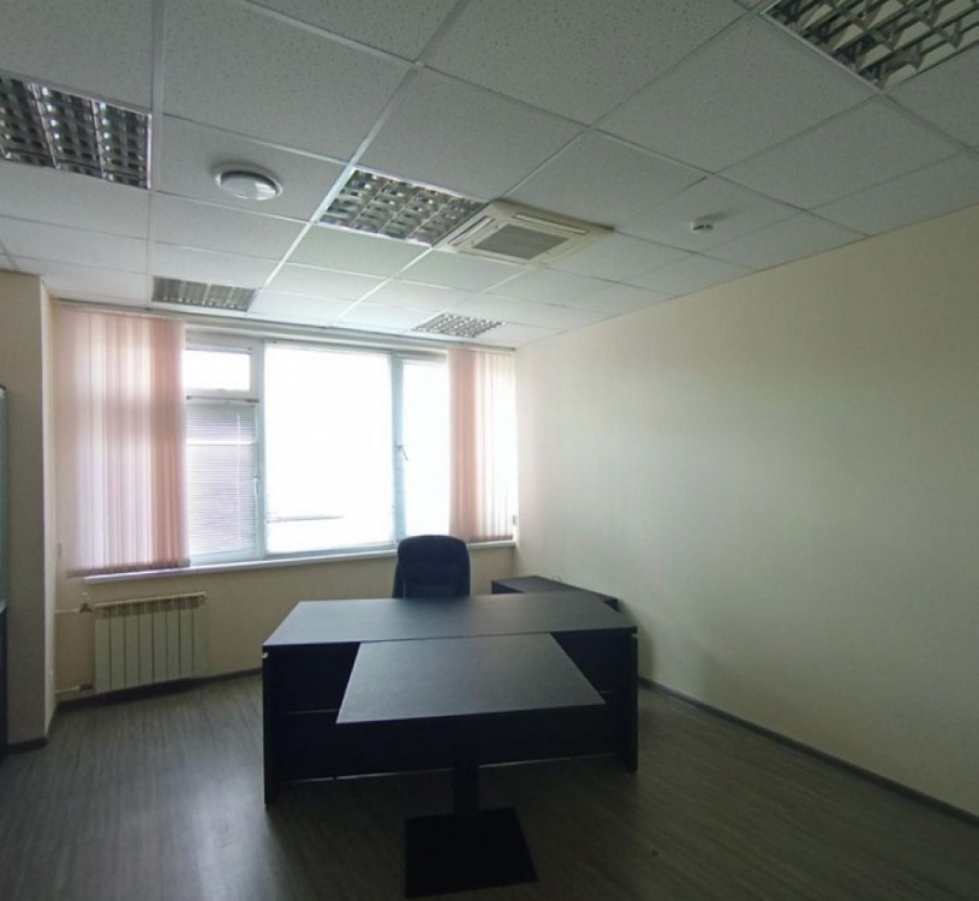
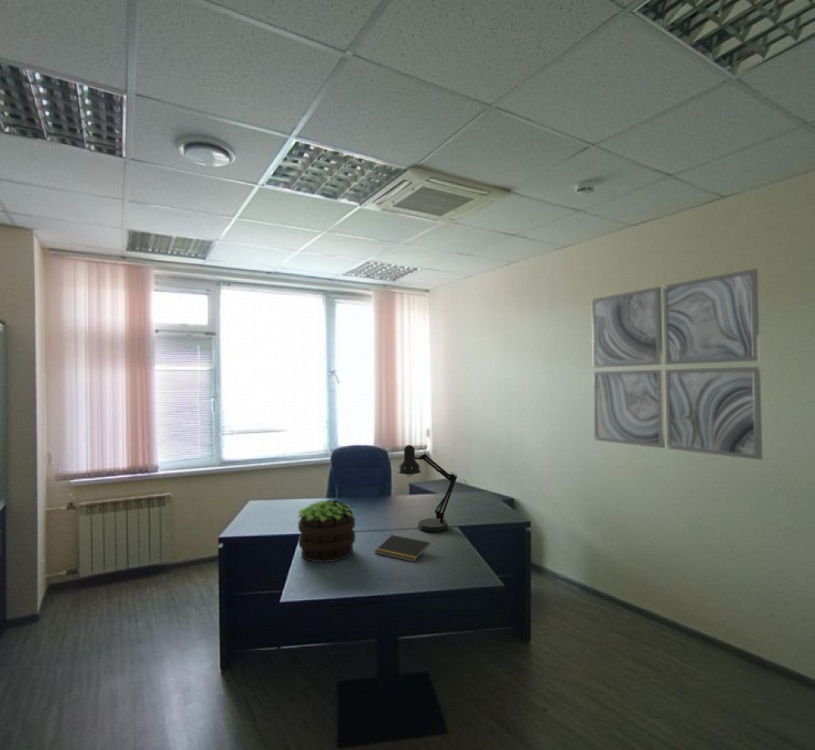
+ potted plant (327, 526)
+ wall art (665, 369)
+ desk lamp (419, 472)
+ notepad (402, 547)
